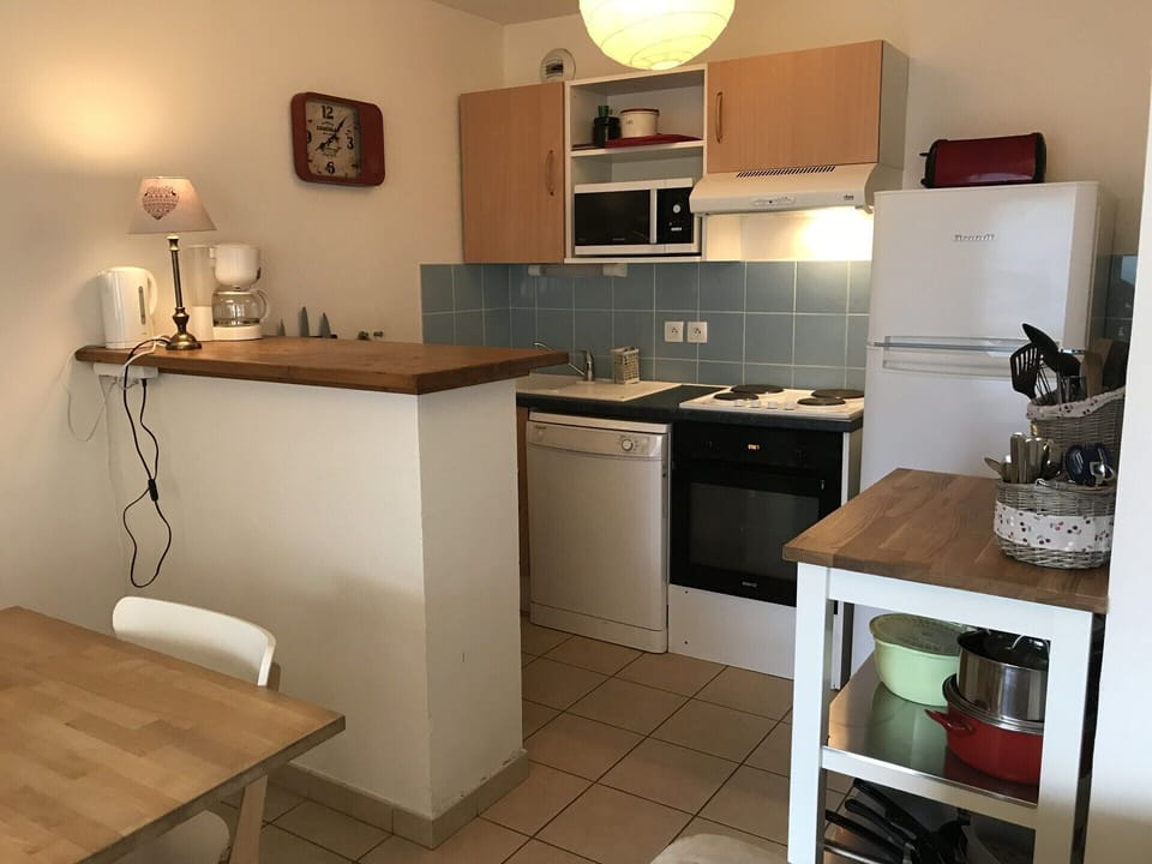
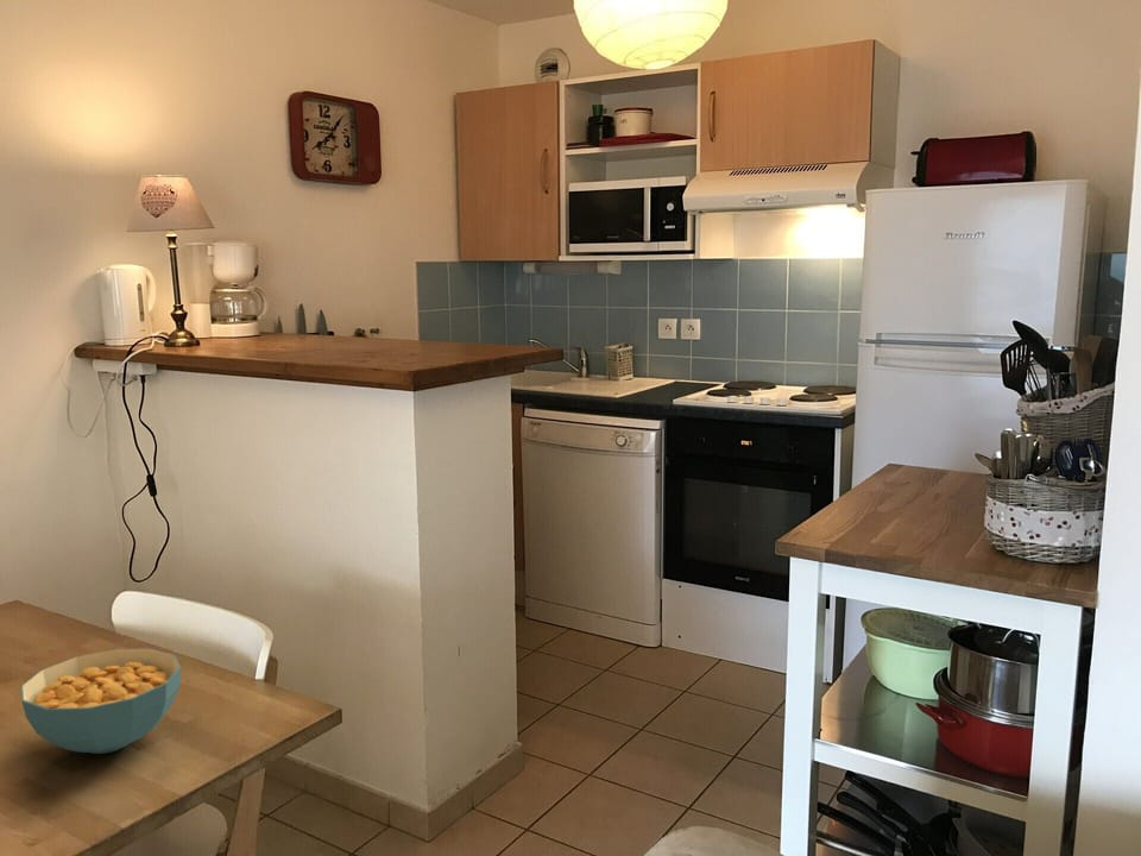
+ cereal bowl (105, 710)
